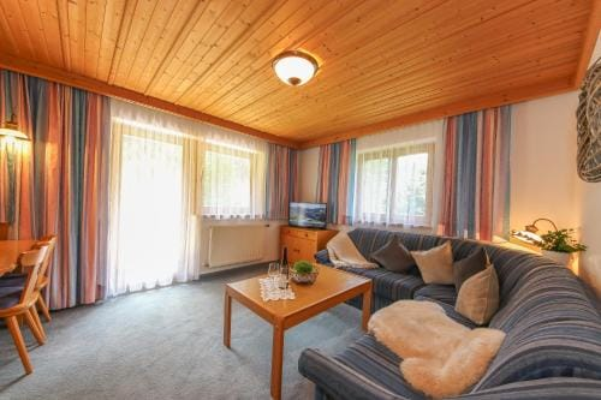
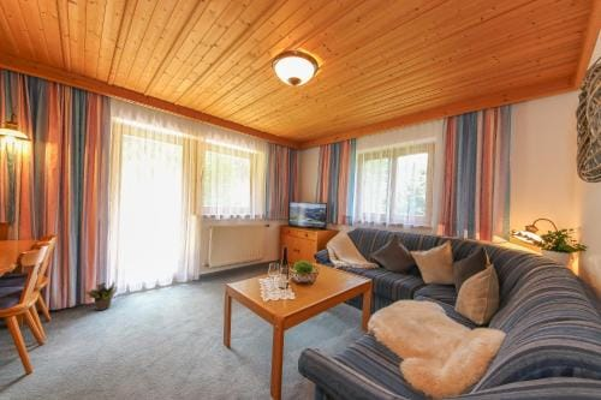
+ potted plant (99, 294)
